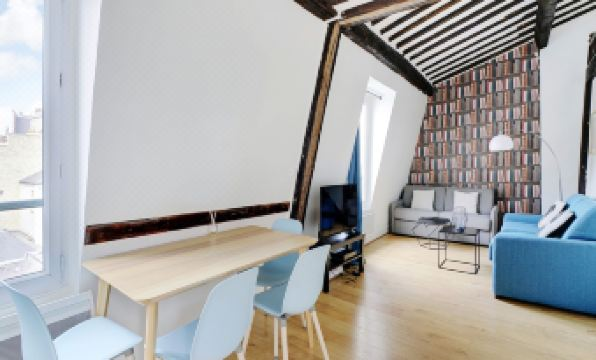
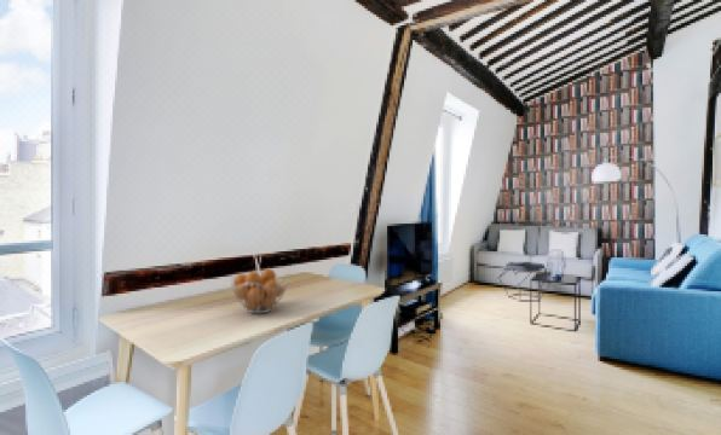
+ fruit basket (259, 290)
